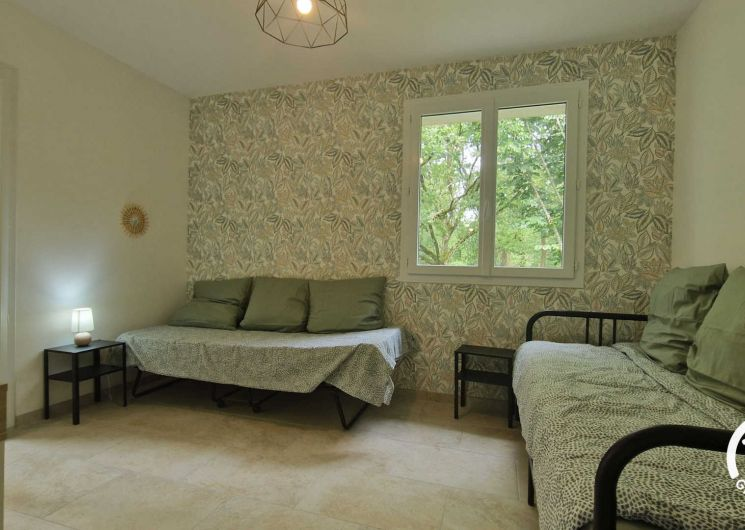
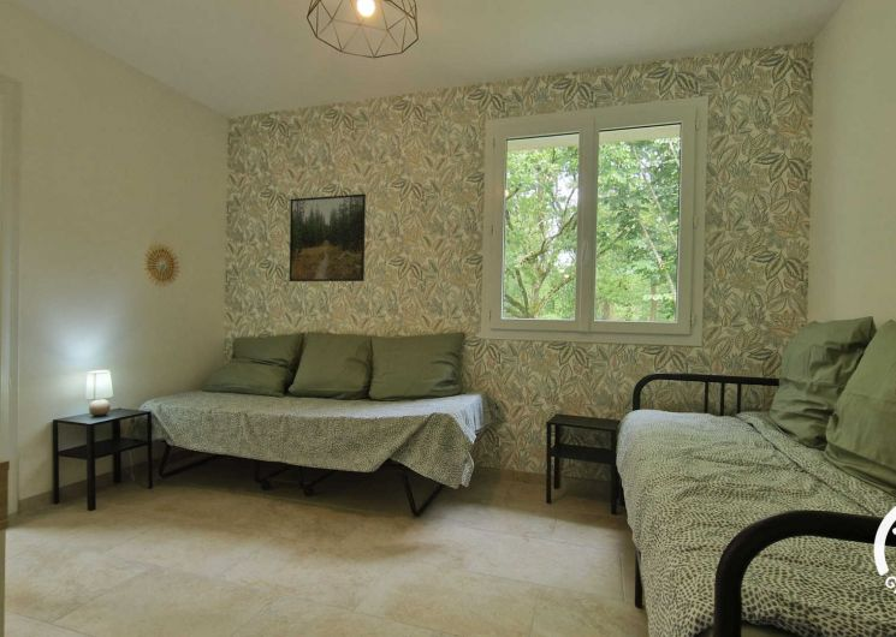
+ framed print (326, 238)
